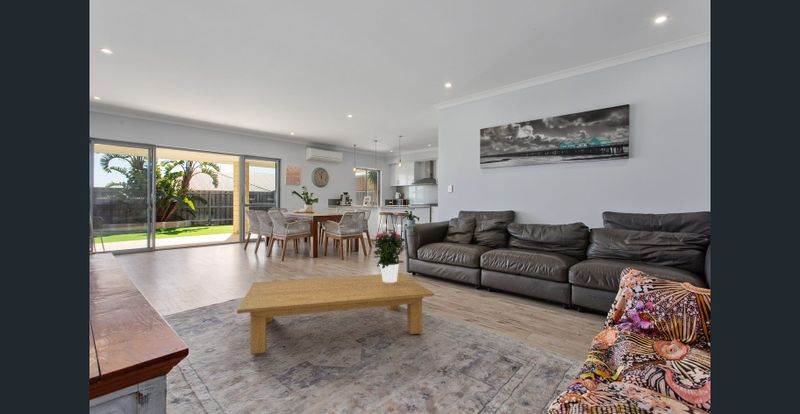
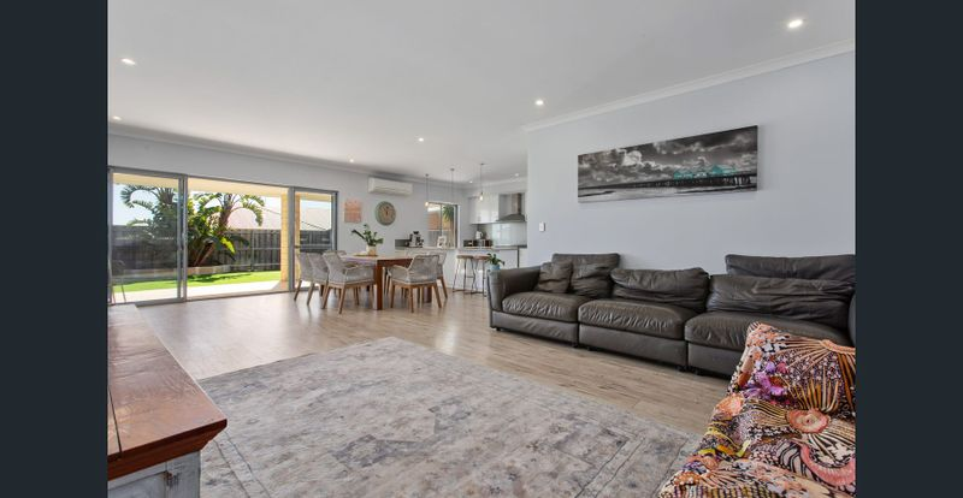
- potted flower (389, 255)
- coffee table (337, 306)
